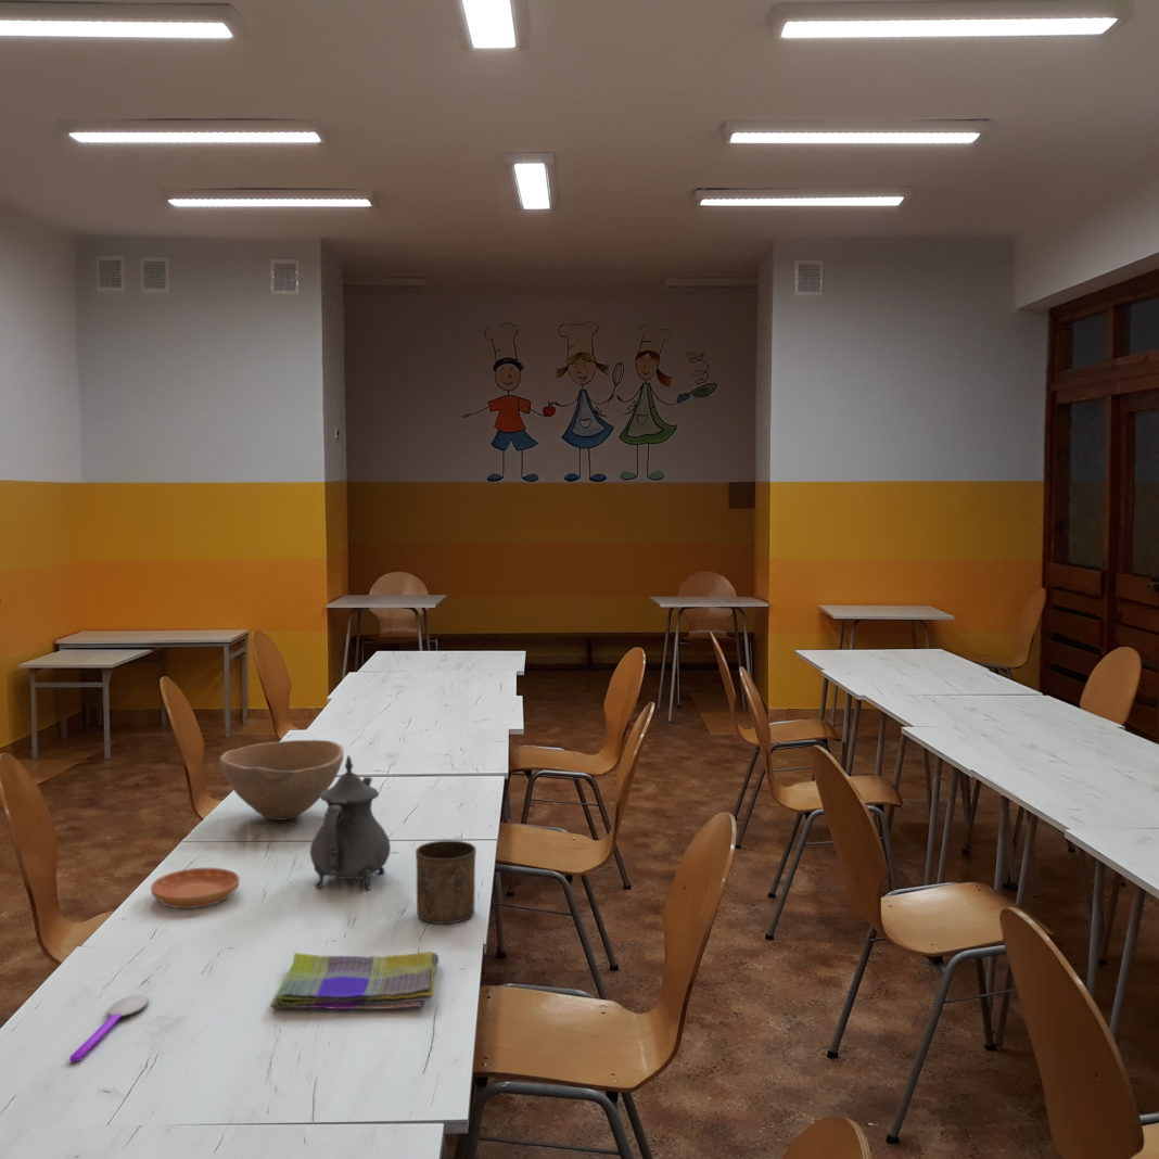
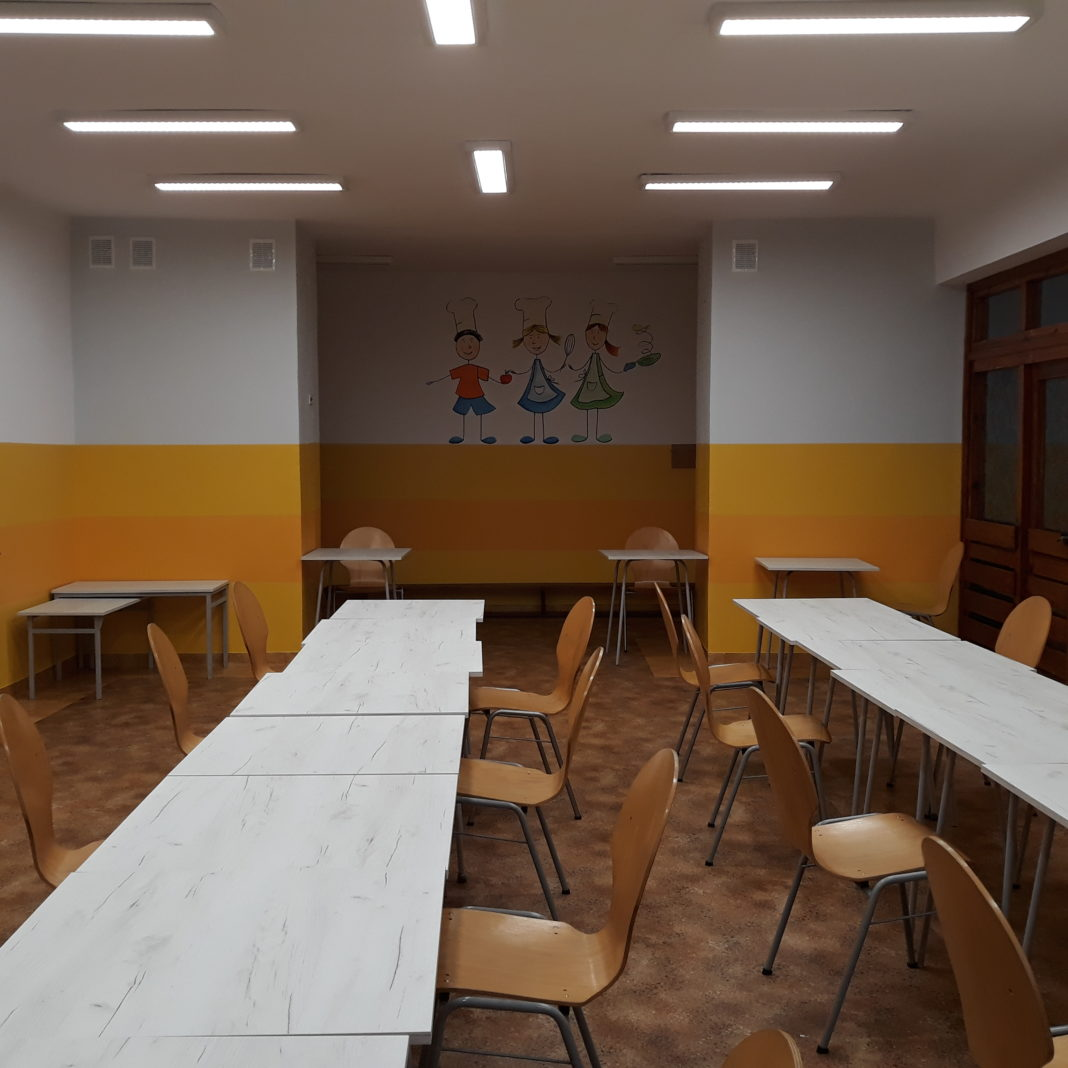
- spoon (109, 1023)
- dish towel (360, 977)
- saucer (195, 889)
- cup (446, 881)
- bowl (282, 784)
- teapot (349, 817)
